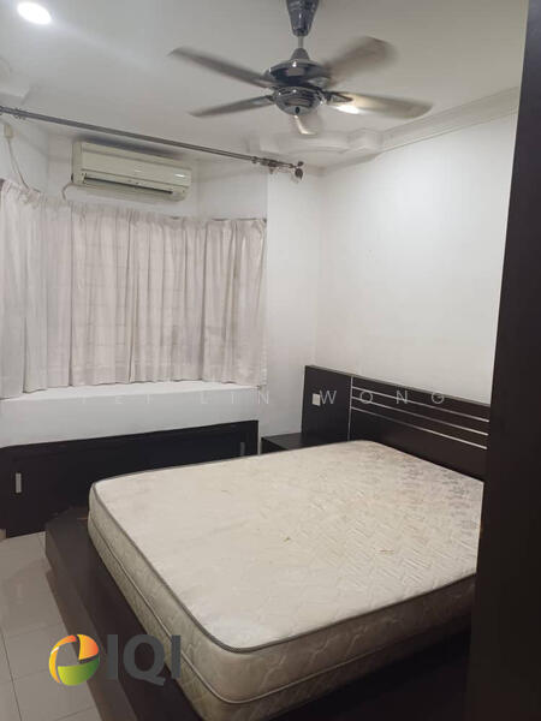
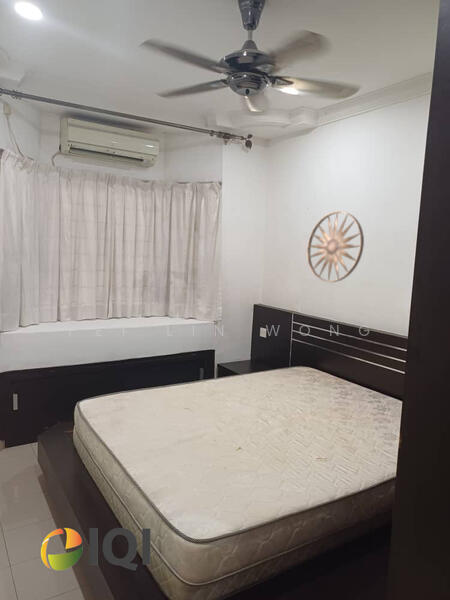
+ wall art (333, 246)
